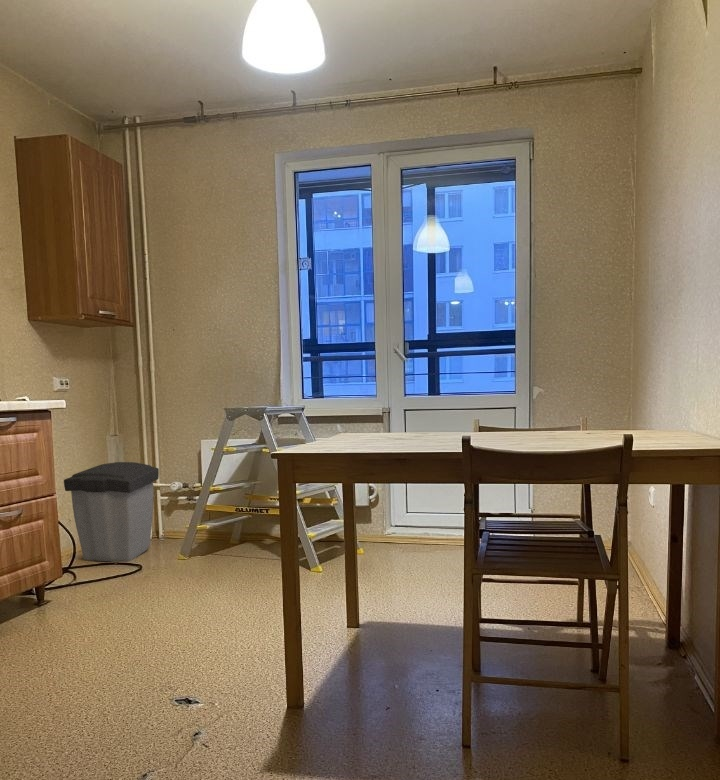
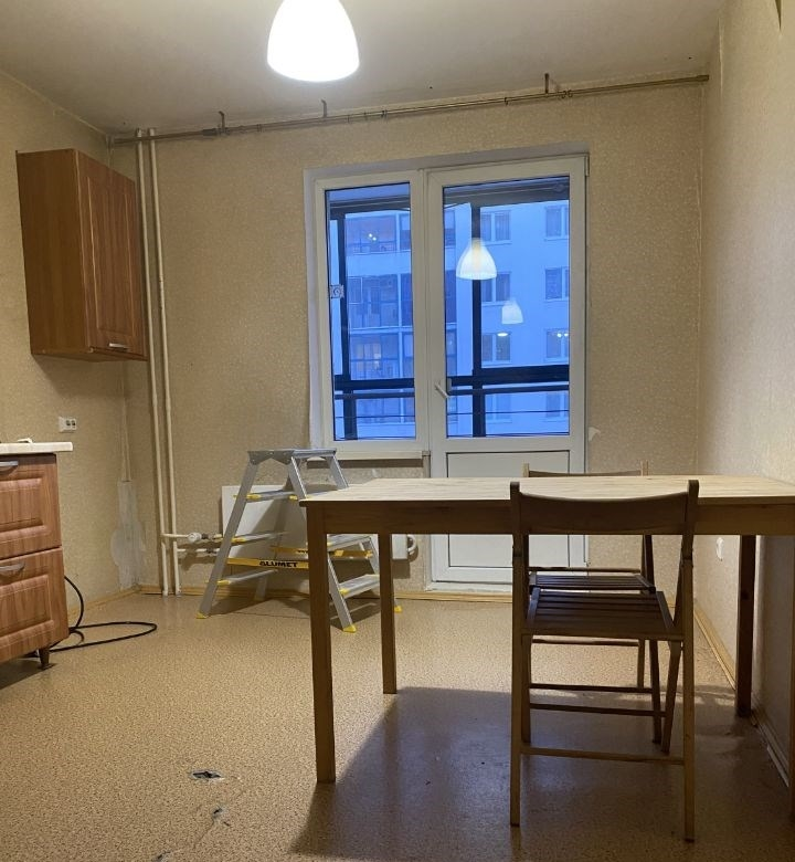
- trash can (114, 511)
